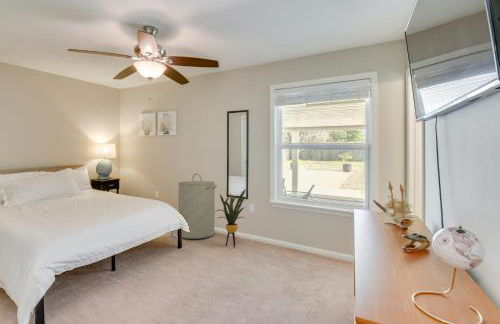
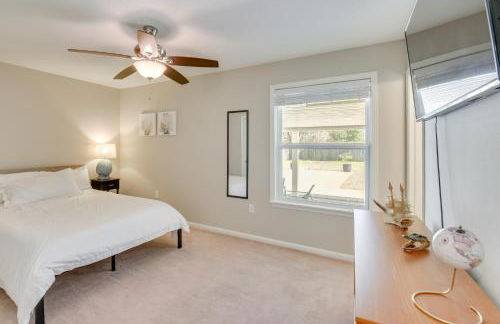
- house plant (235, 217)
- laundry hamper (196, 203)
